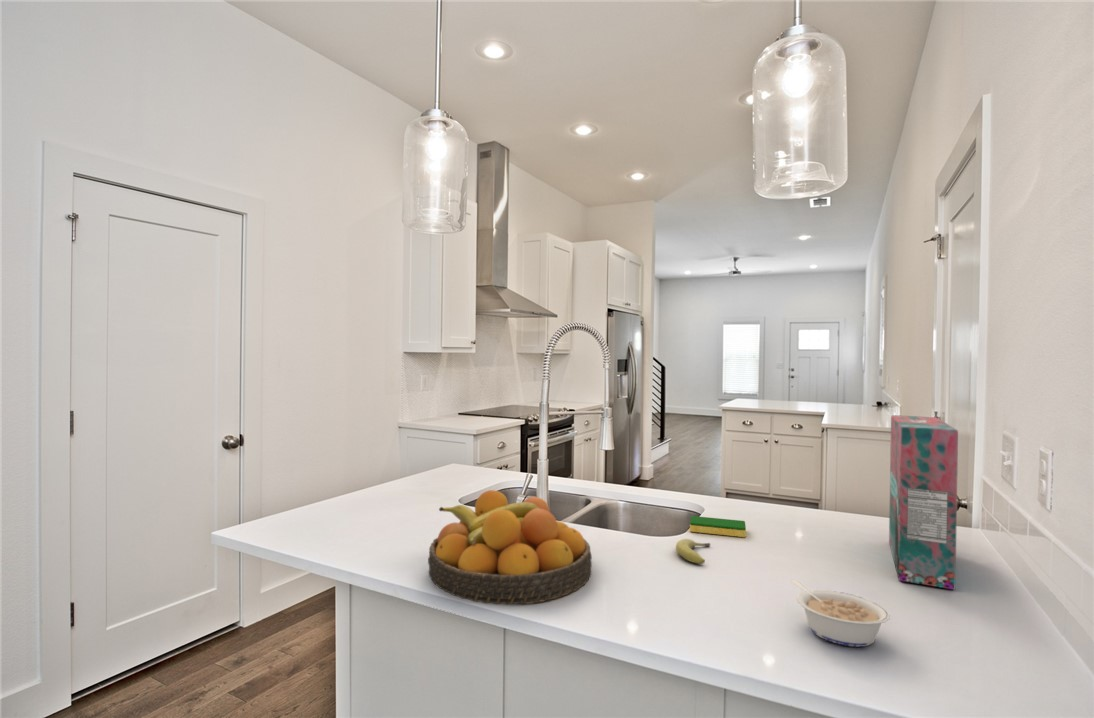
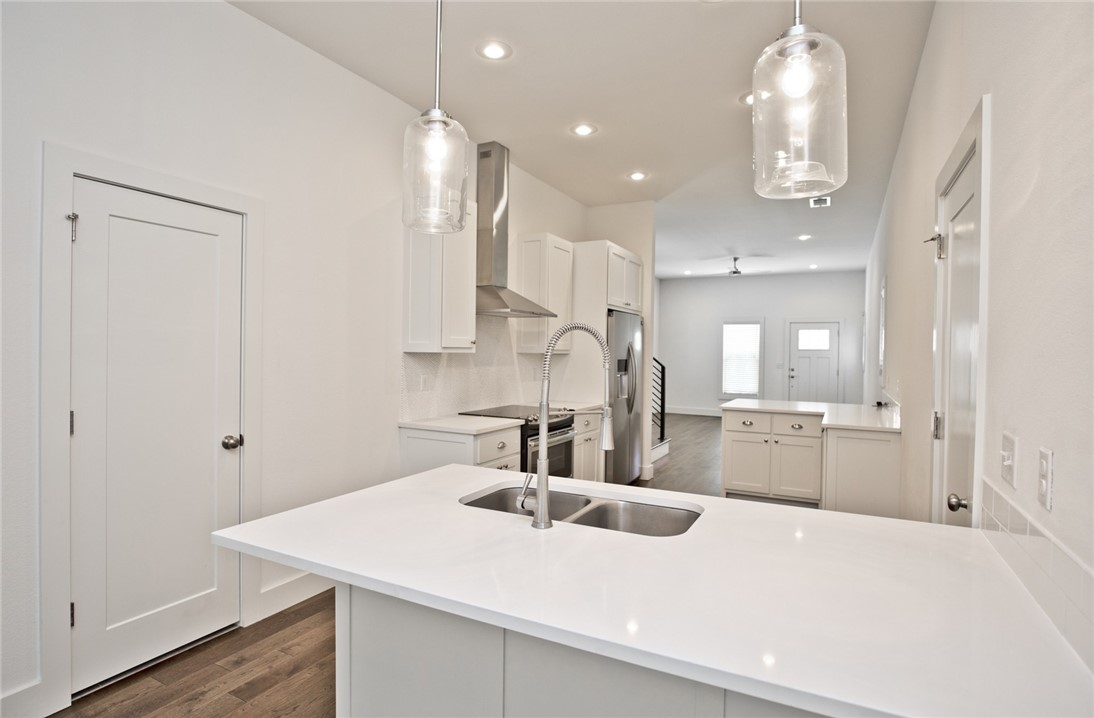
- fruit bowl (511, 534)
- fruit (692, 547)
- legume (837, 616)
- cereal box (919, 492)
- dish sponge (717, 526)
